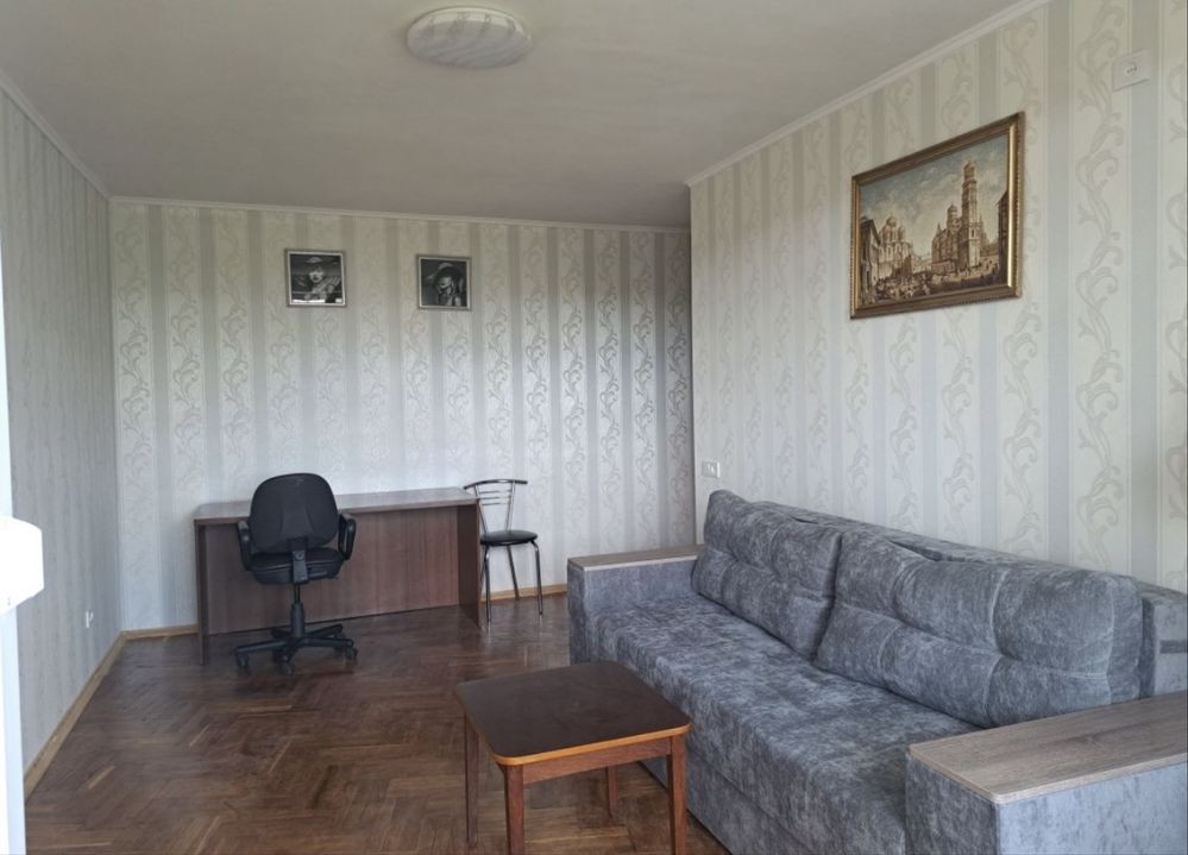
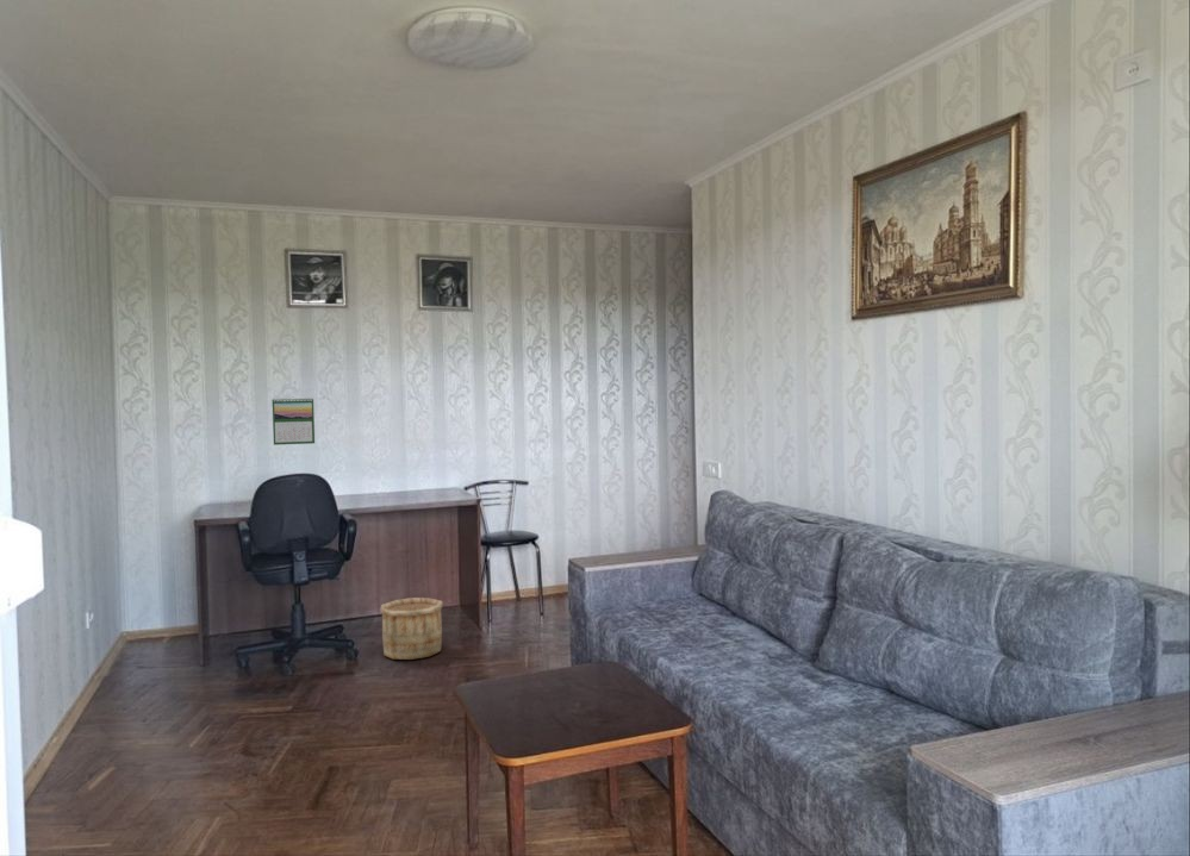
+ calendar (293, 420)
+ wooden bucket (411, 627)
